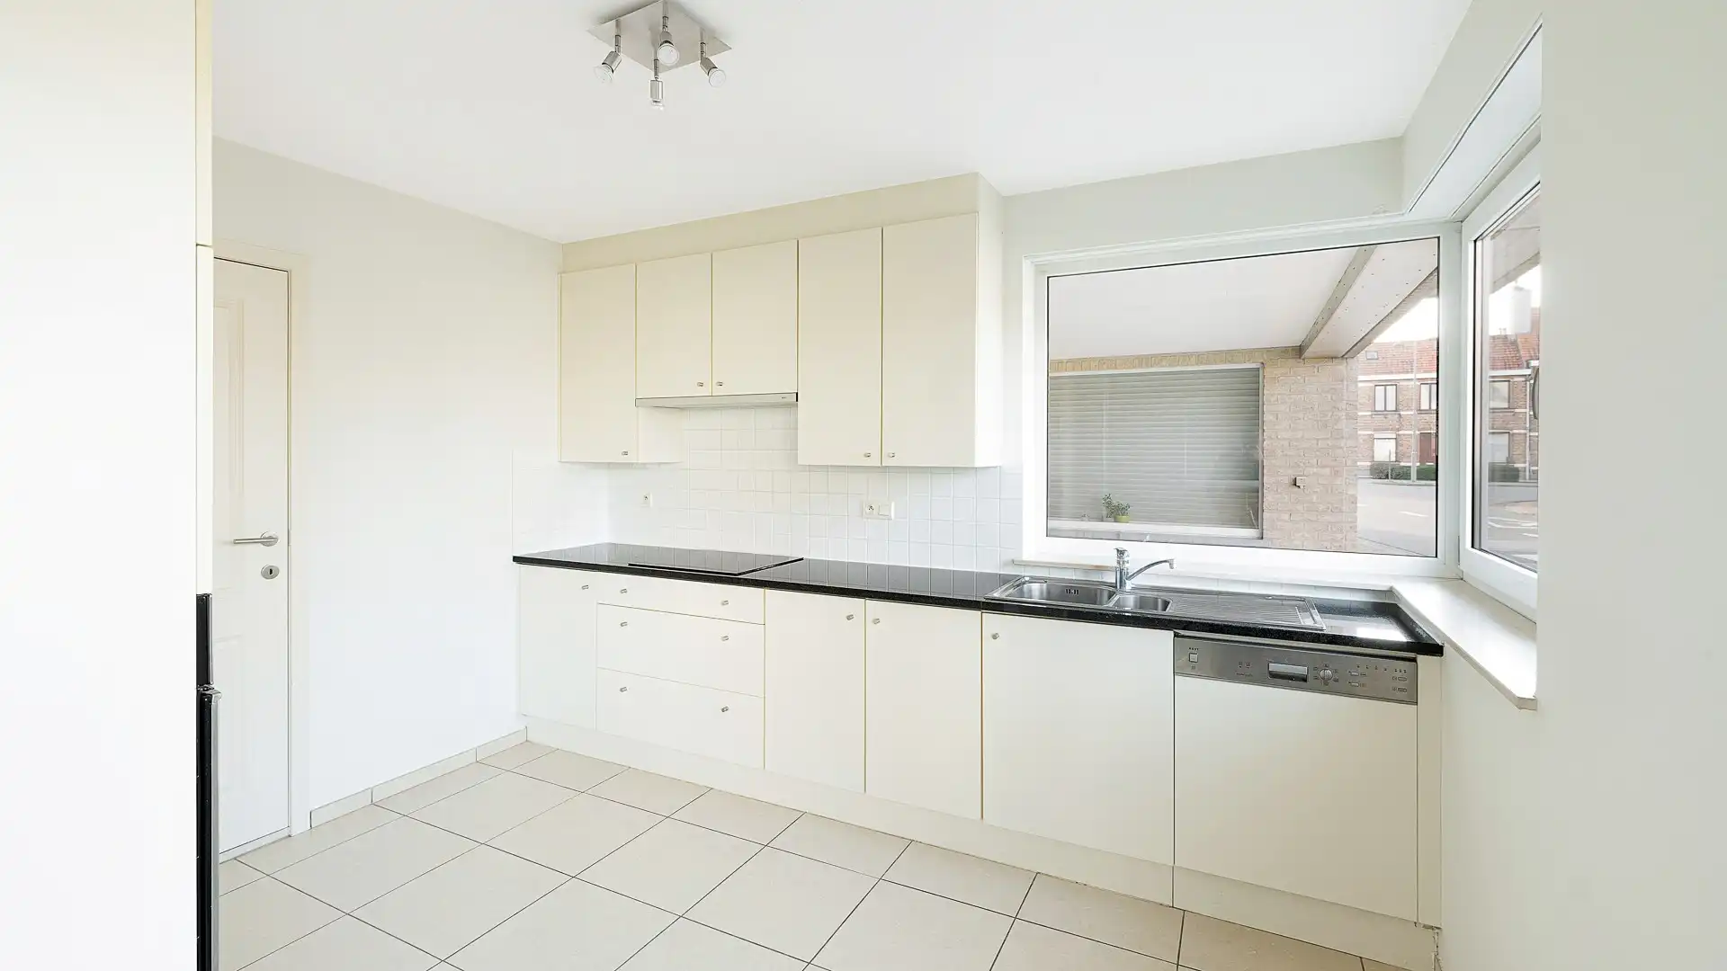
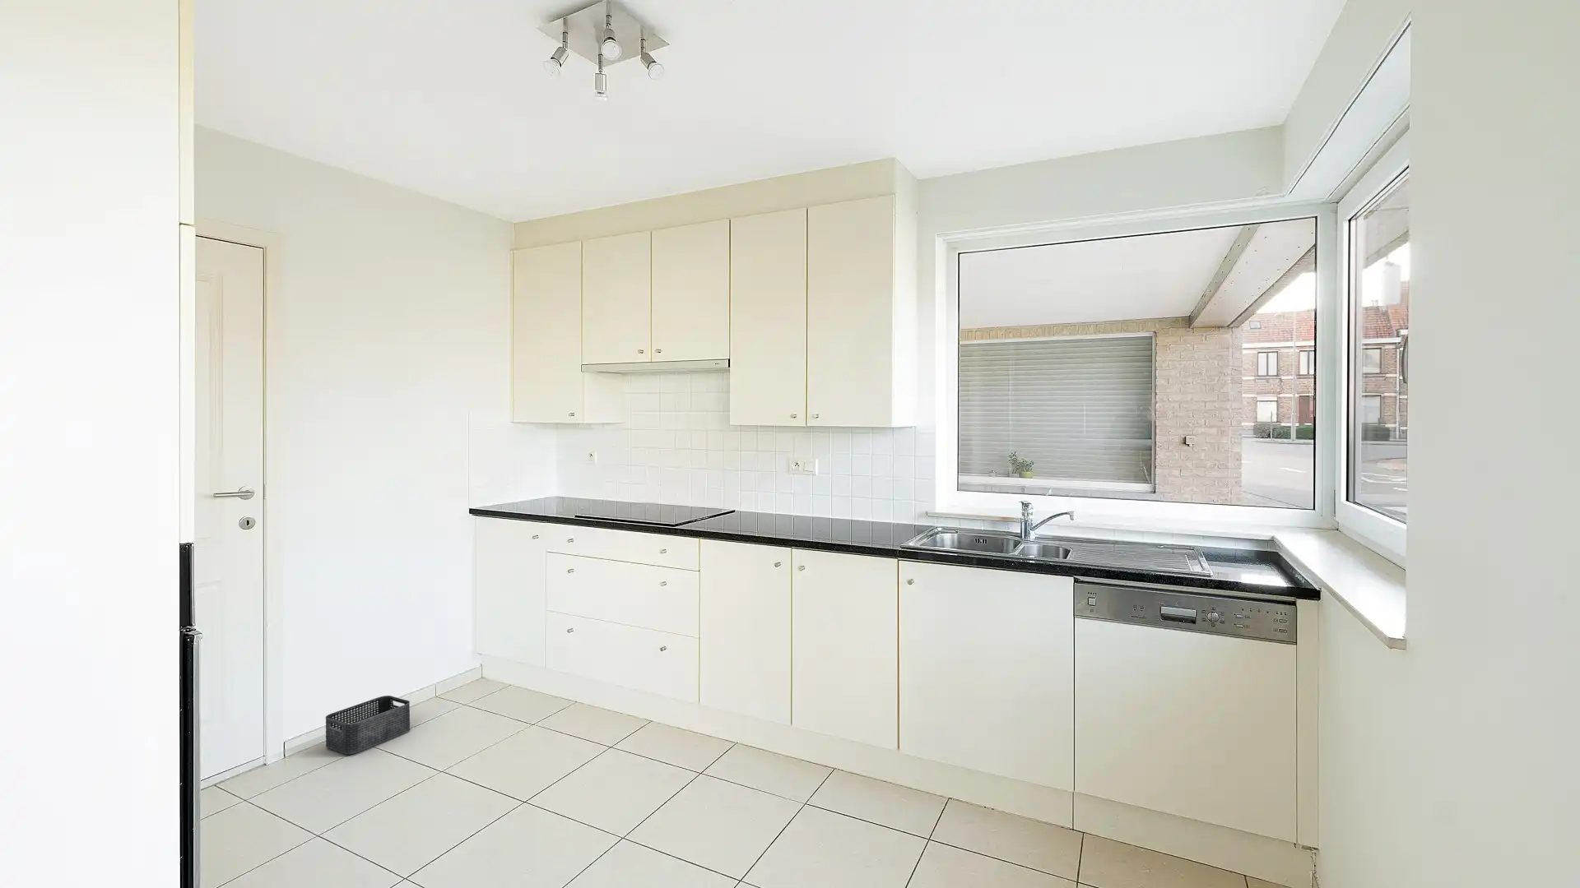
+ storage bin (369, 723)
